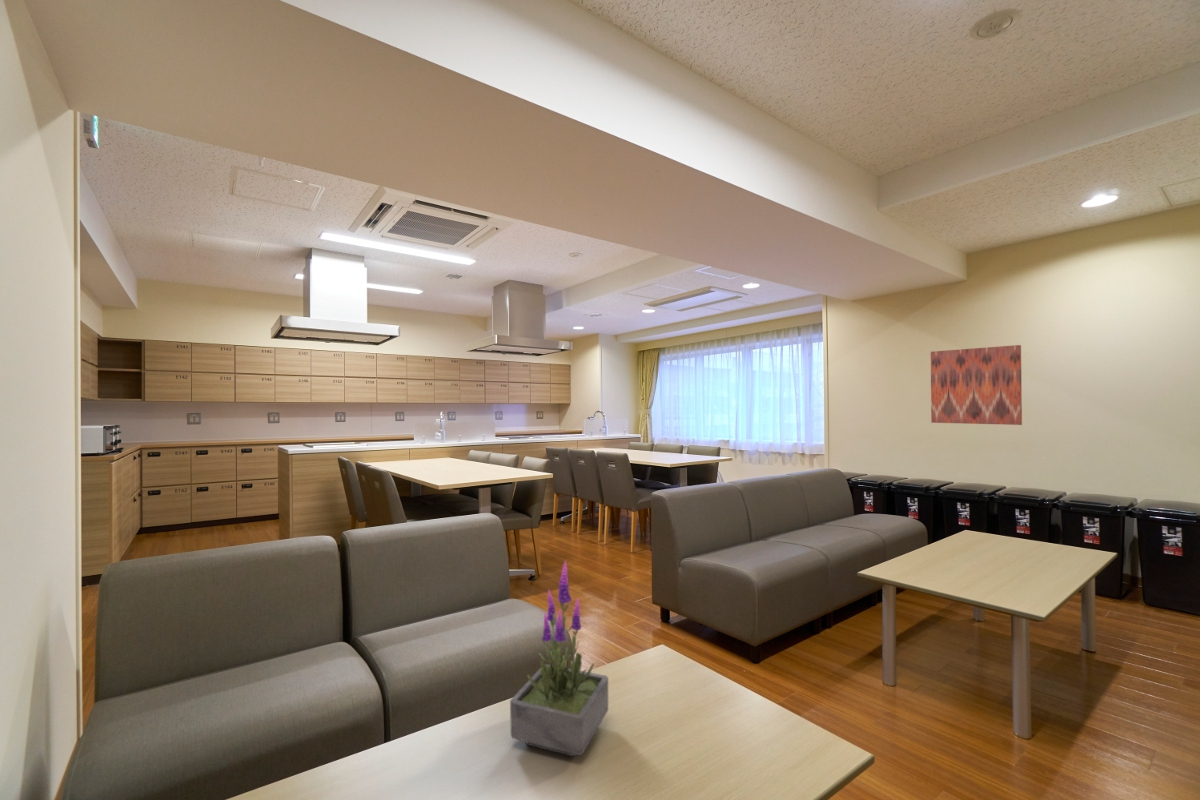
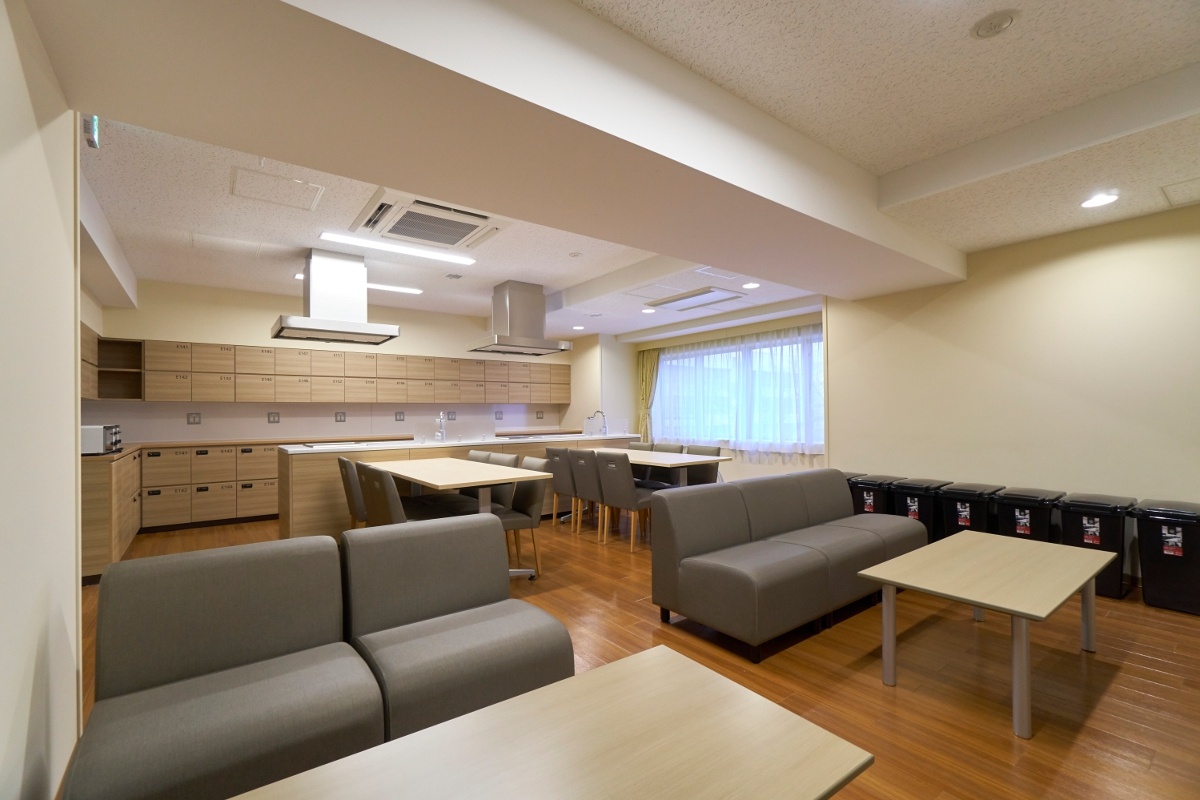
- potted plant (560, 646)
- wall art (973, 386)
